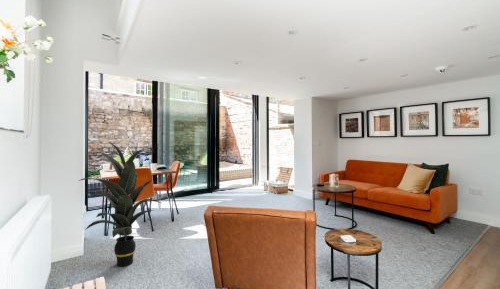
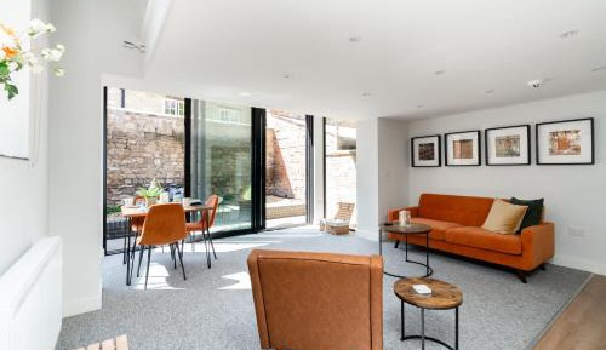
- indoor plant (120, 202)
